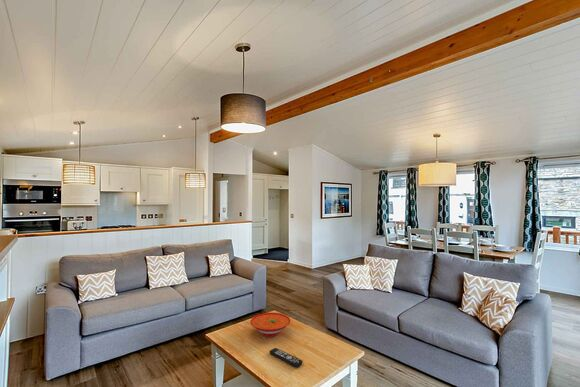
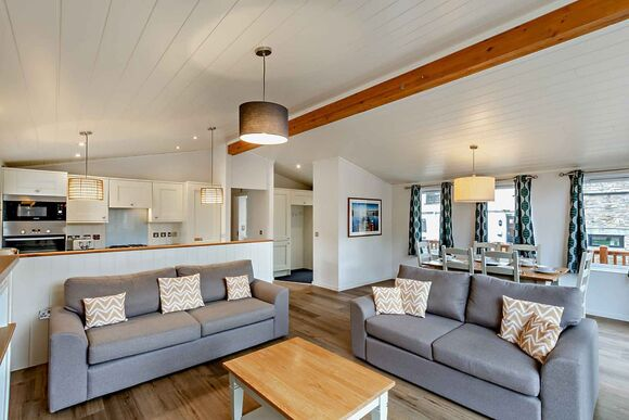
- remote control (285, 357)
- bowl (270, 325)
